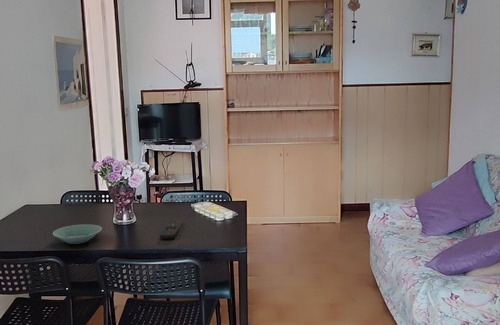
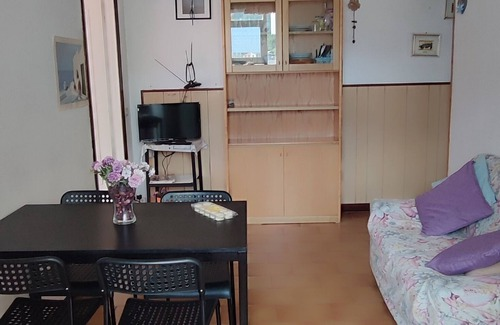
- remote control (171, 229)
- bowl (78, 235)
